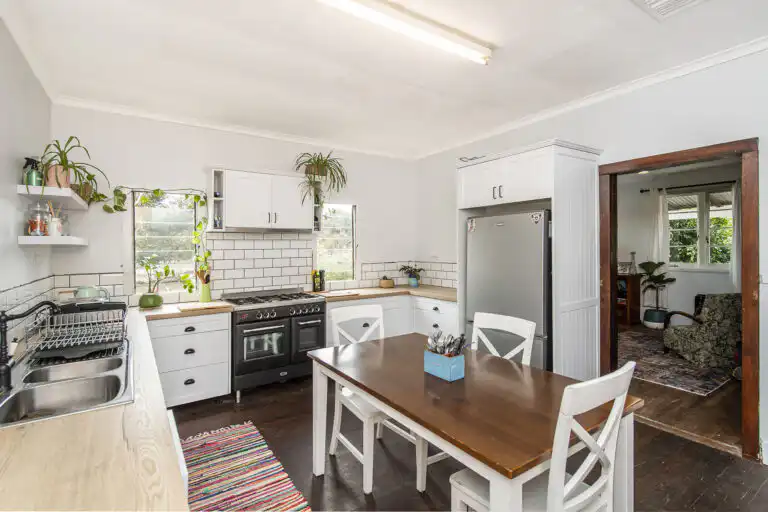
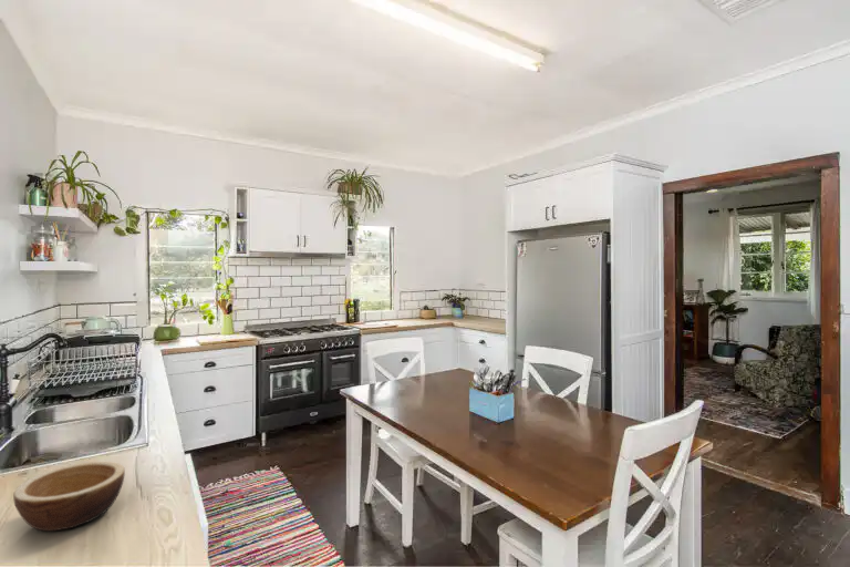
+ bowl (72, 497)
